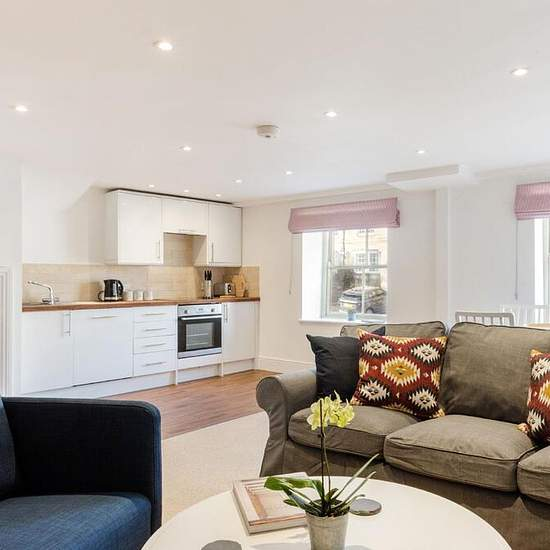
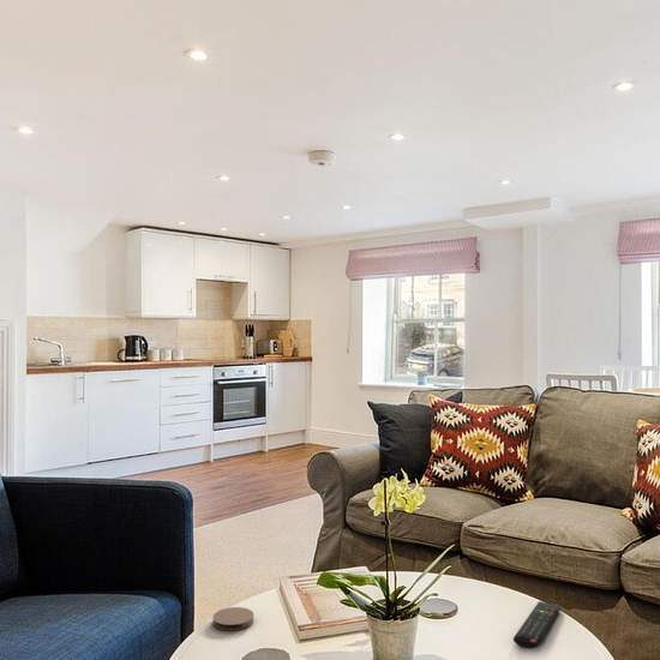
+ coaster (233, 618)
+ remote control (538, 624)
